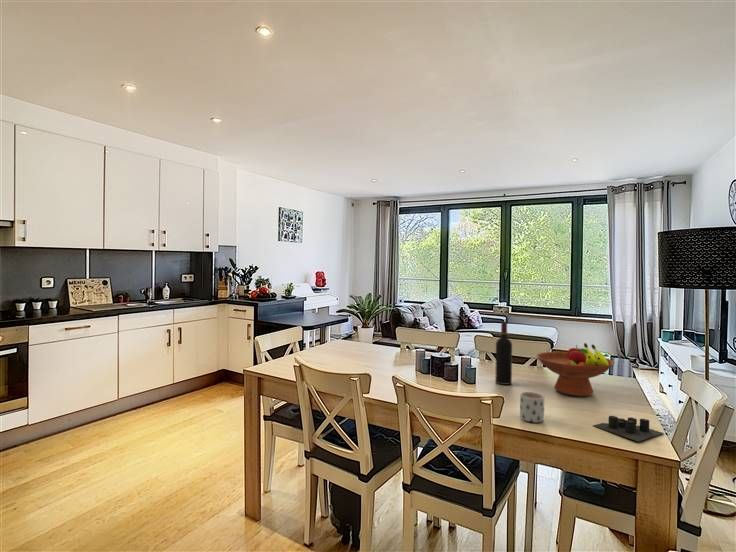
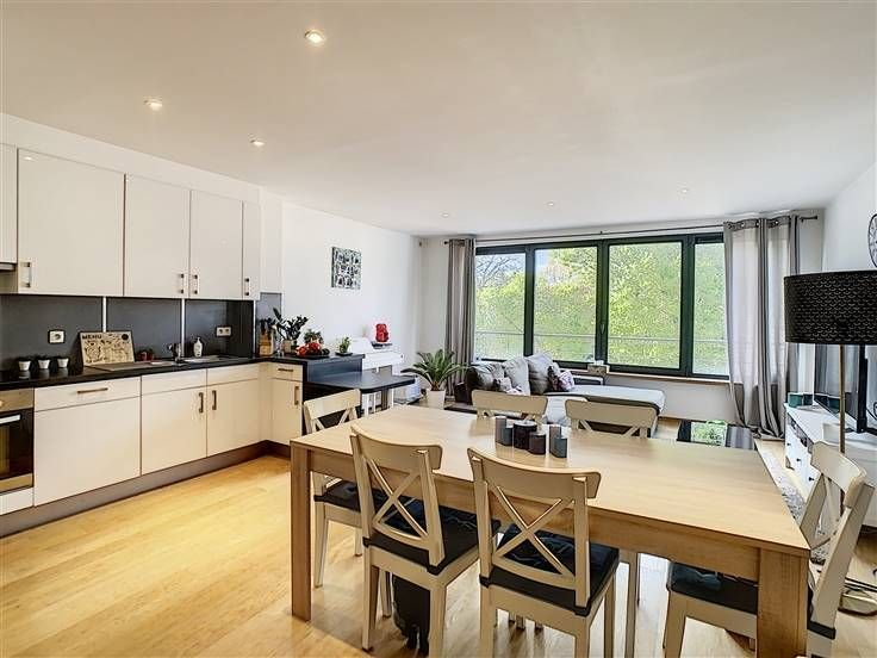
- fruit bowl (573, 368)
- mug (532, 405)
- wine bottle (503, 352)
- candle (627, 423)
